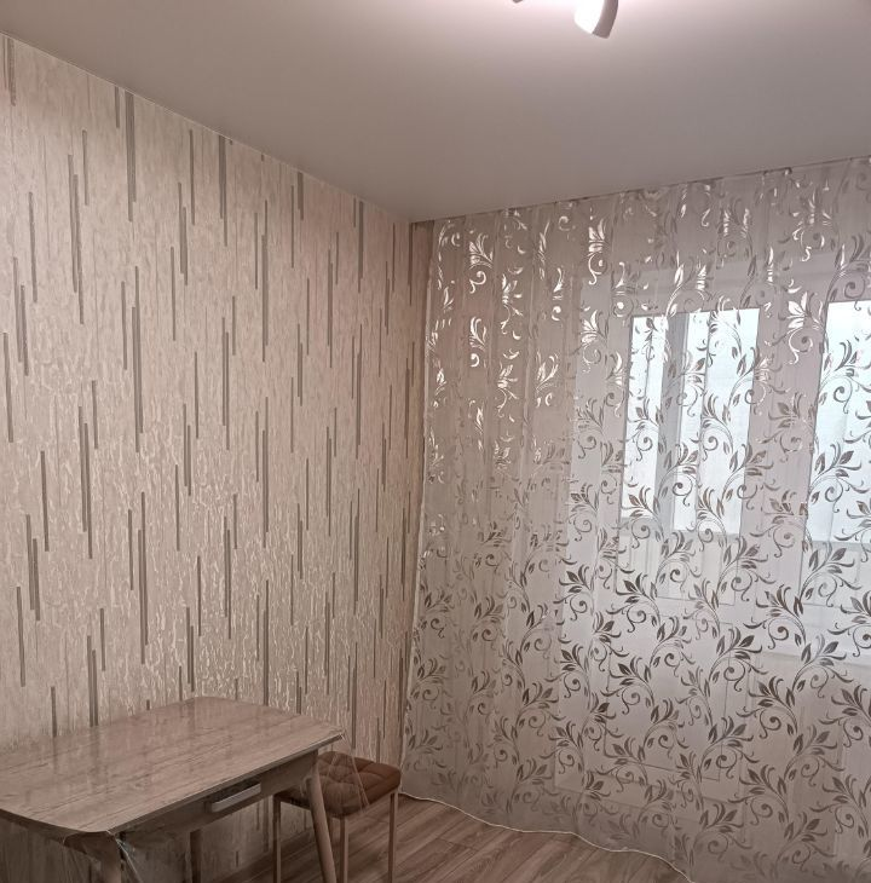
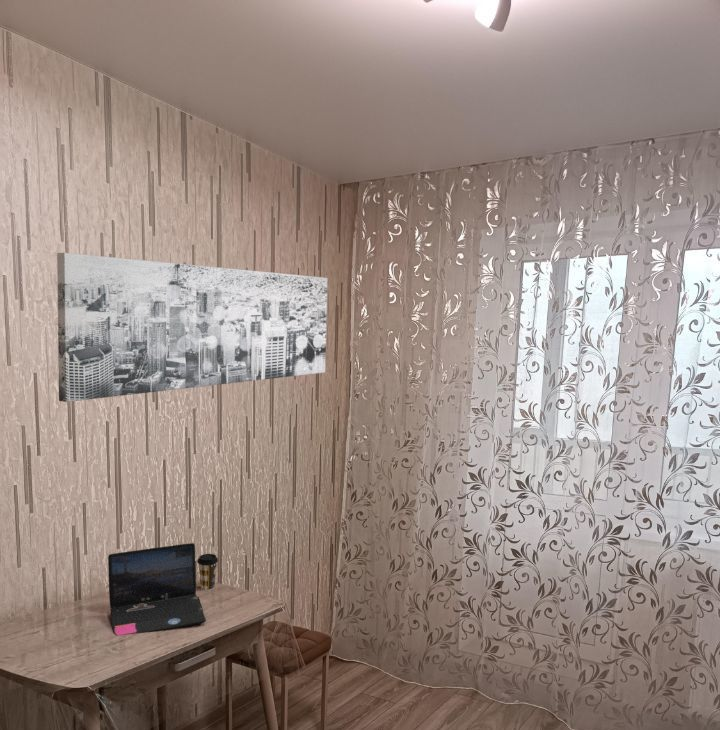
+ coffee cup (207, 572)
+ wall art (221, 326)
+ laptop (156, 588)
